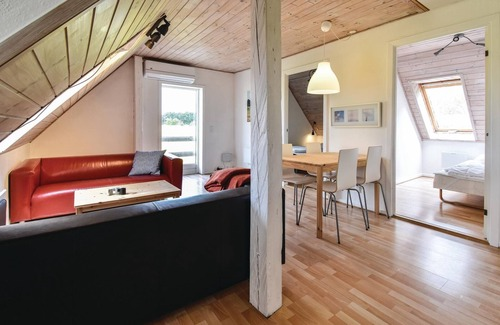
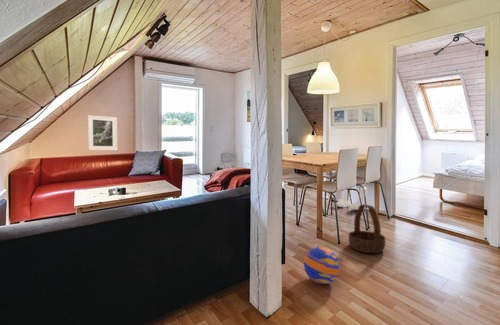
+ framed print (102, 133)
+ basket (366, 231)
+ ball (321, 265)
+ boots (351, 197)
